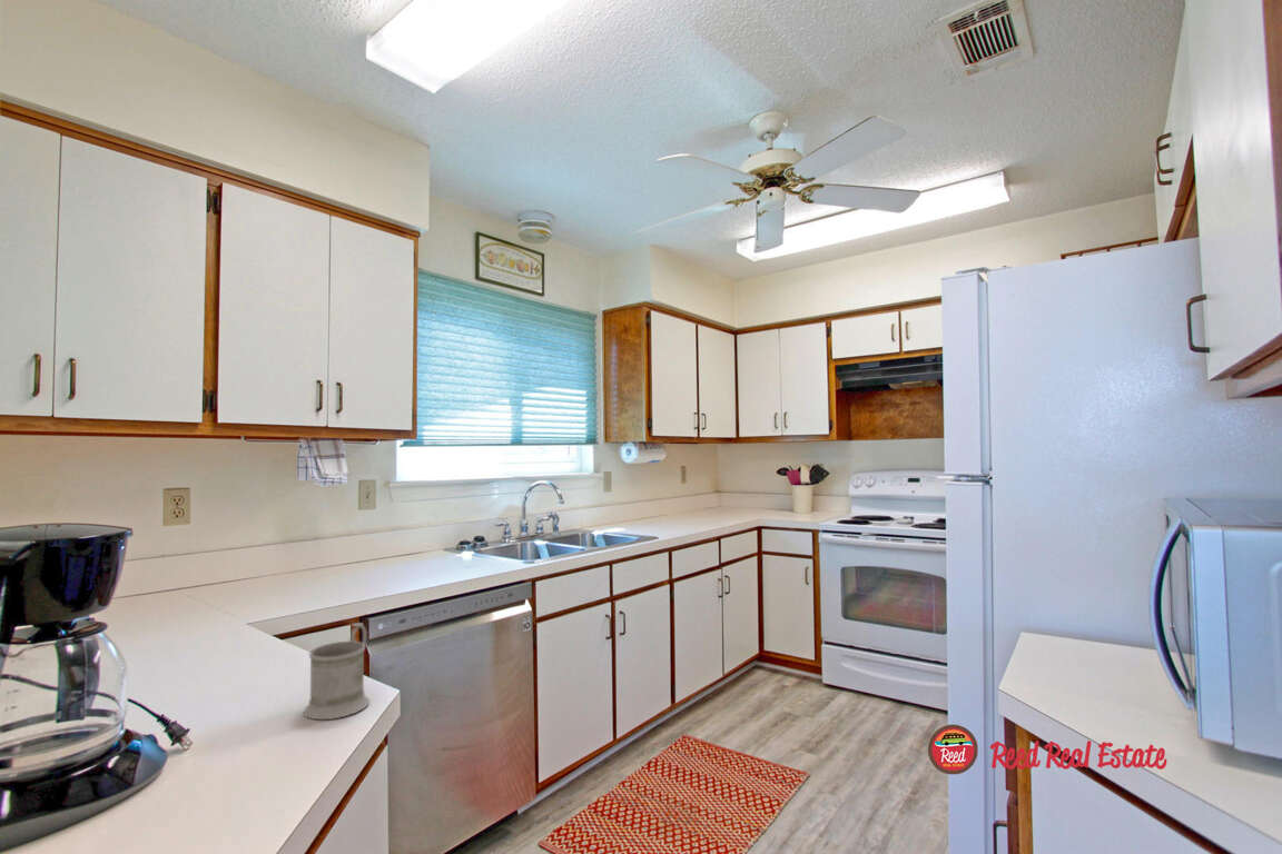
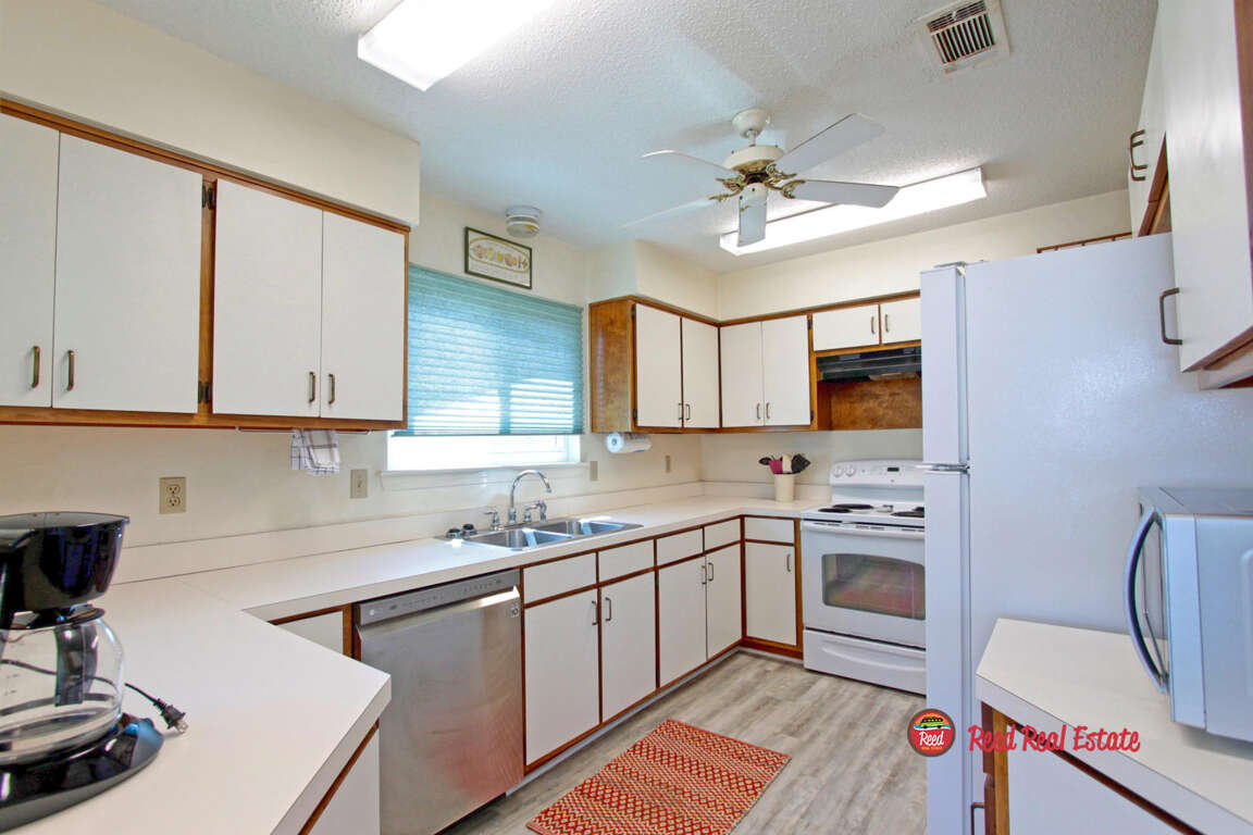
- mug (344, 665)
